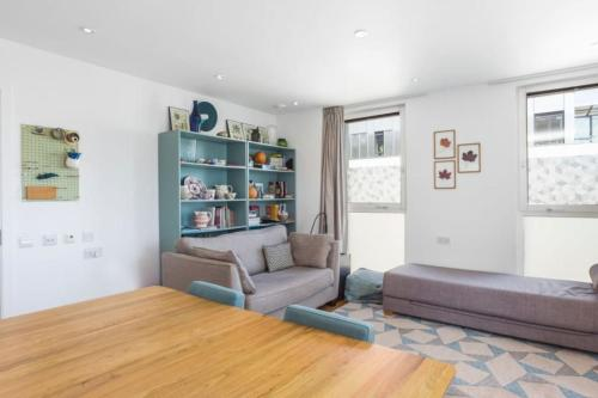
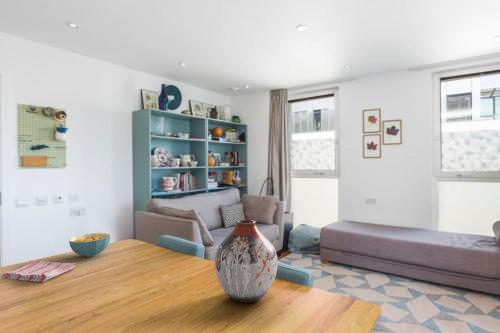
+ cereal bowl (90, 246)
+ vase (246, 259)
+ dish towel (40, 269)
